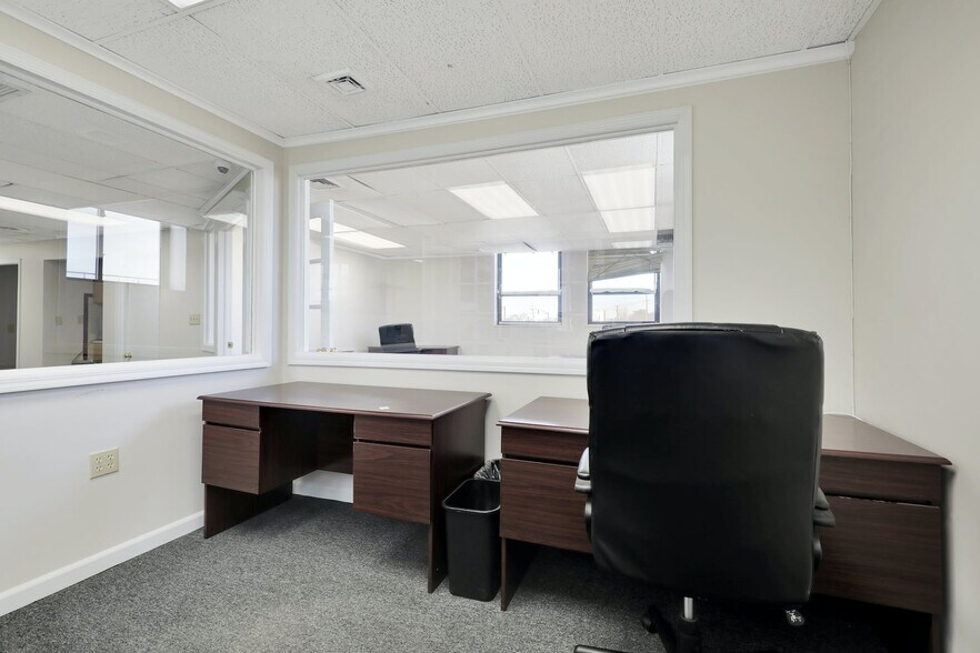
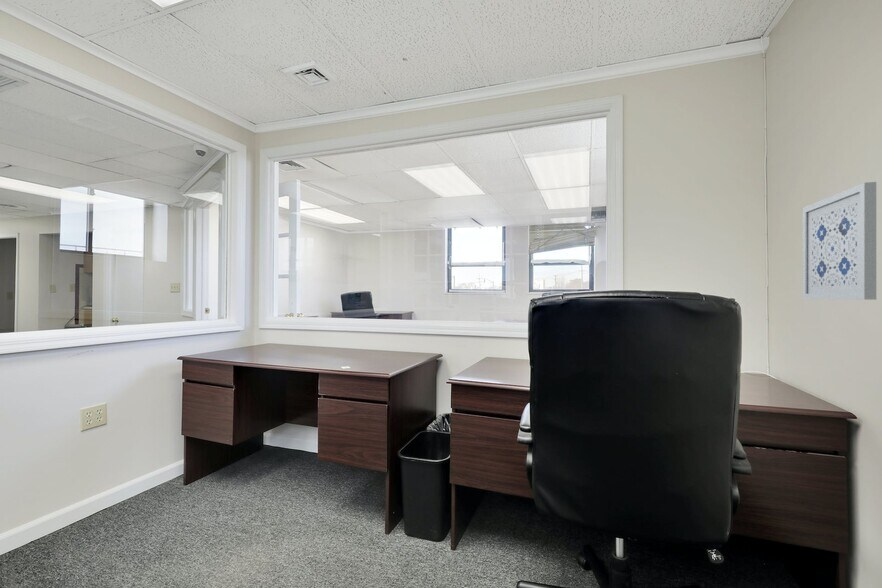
+ wall art (834, 247)
